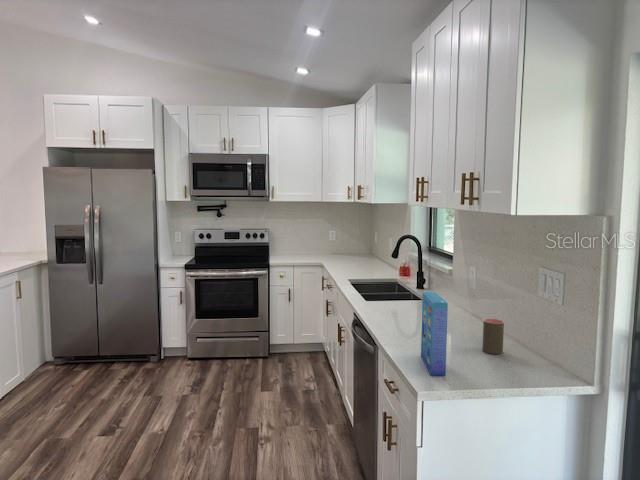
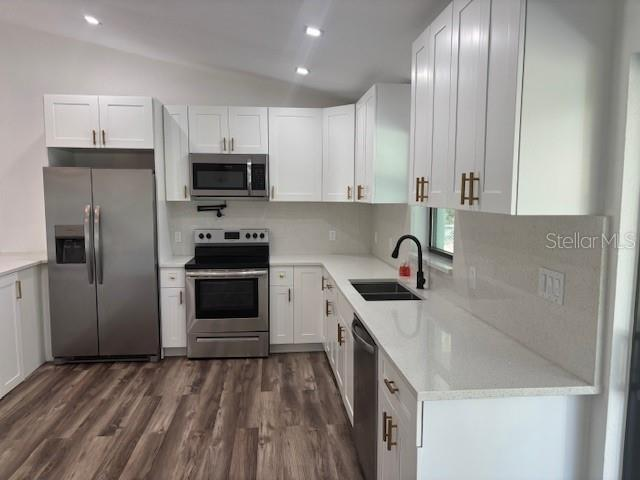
- cereal box (433, 331)
- cup (493, 336)
